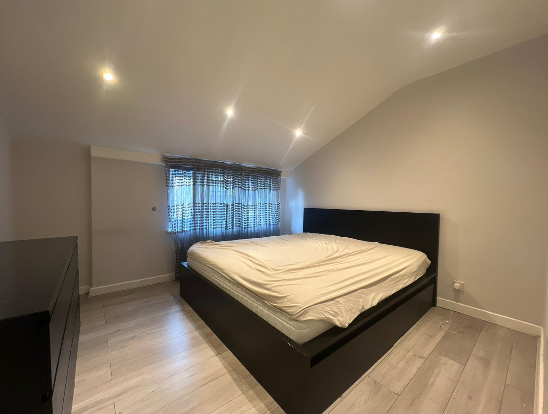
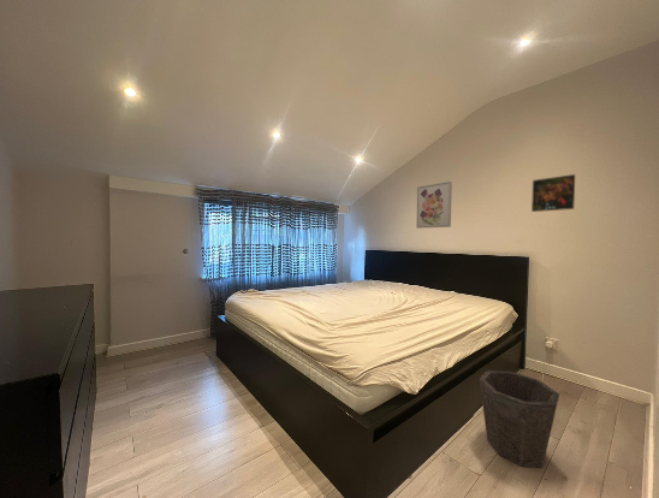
+ waste bin (516, 416)
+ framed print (552, 194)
+ wall art (433, 206)
